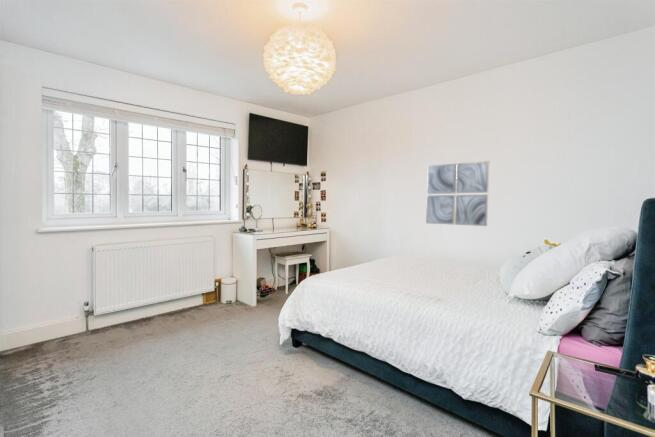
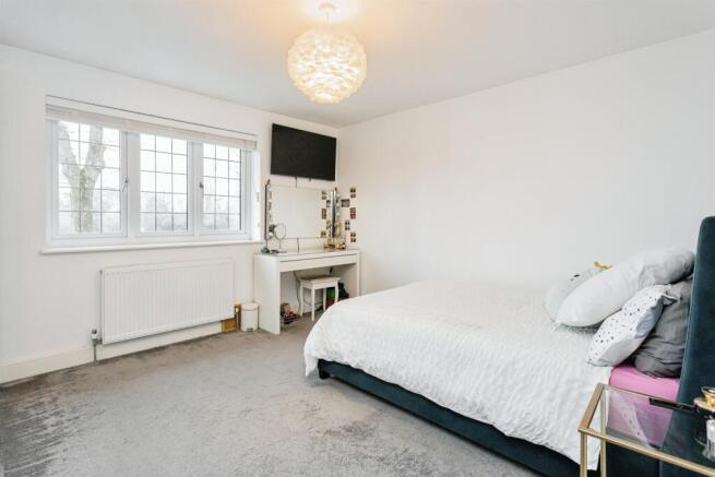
- wall art (456, 195)
